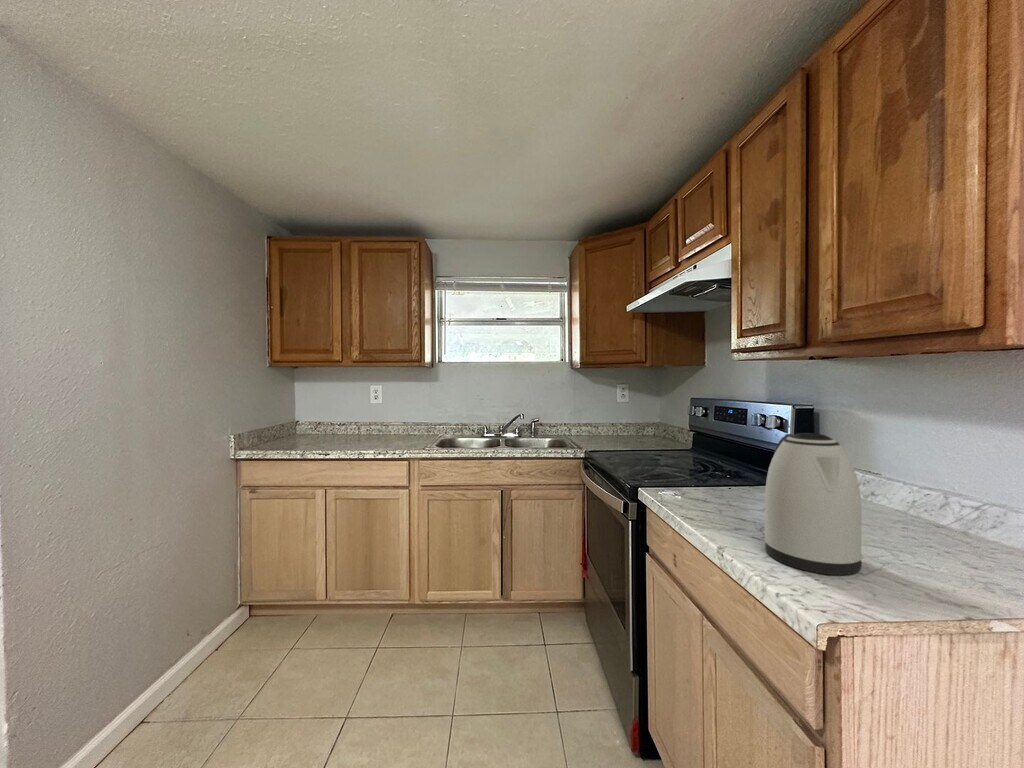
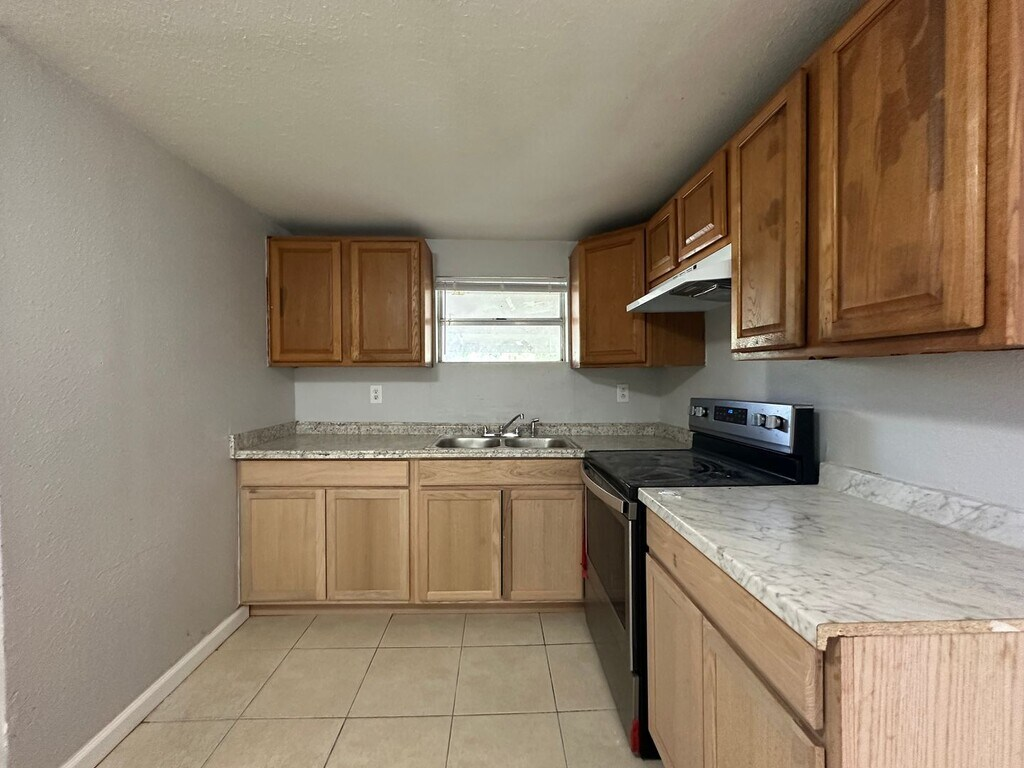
- kettle (802, 491)
